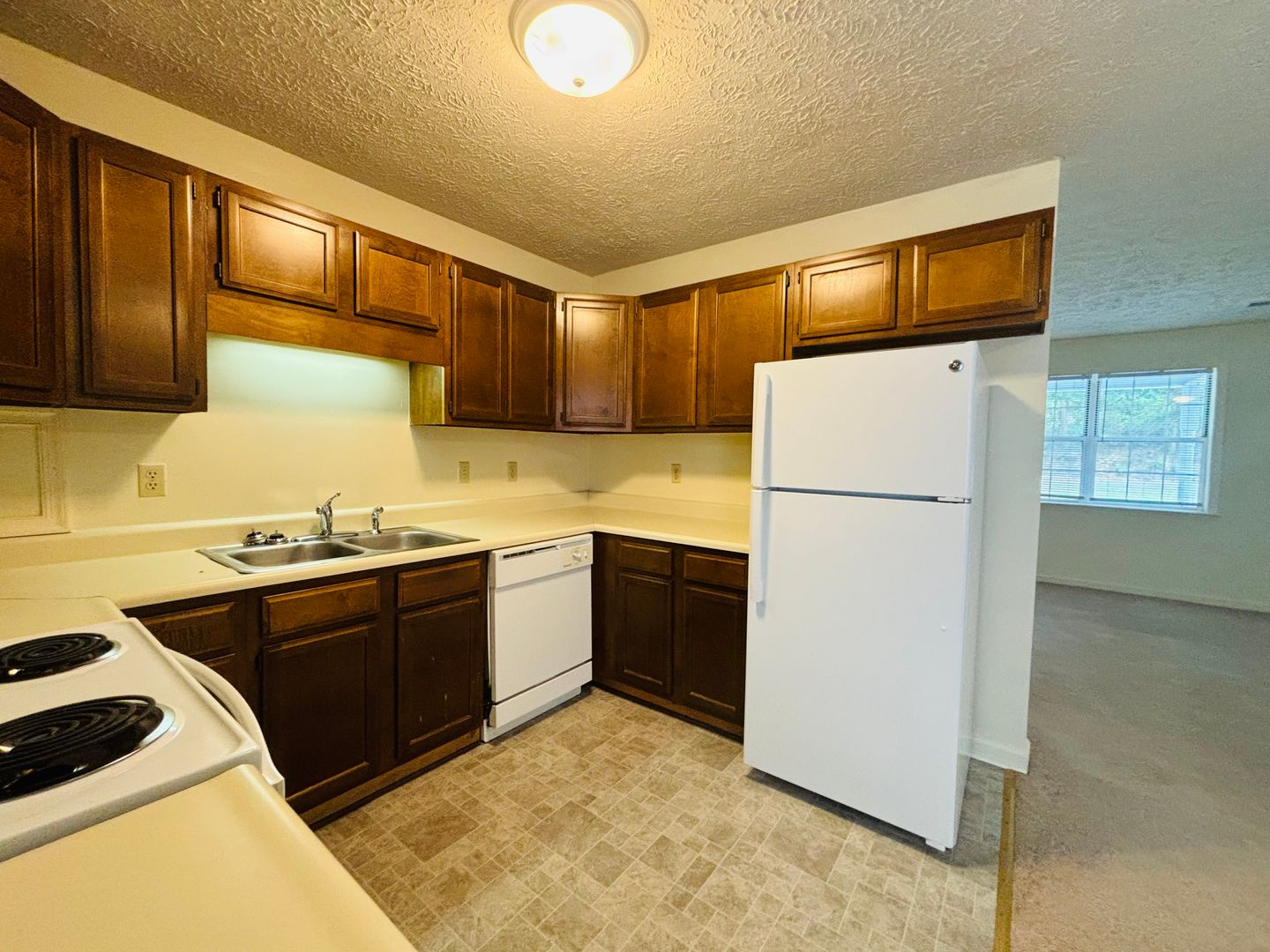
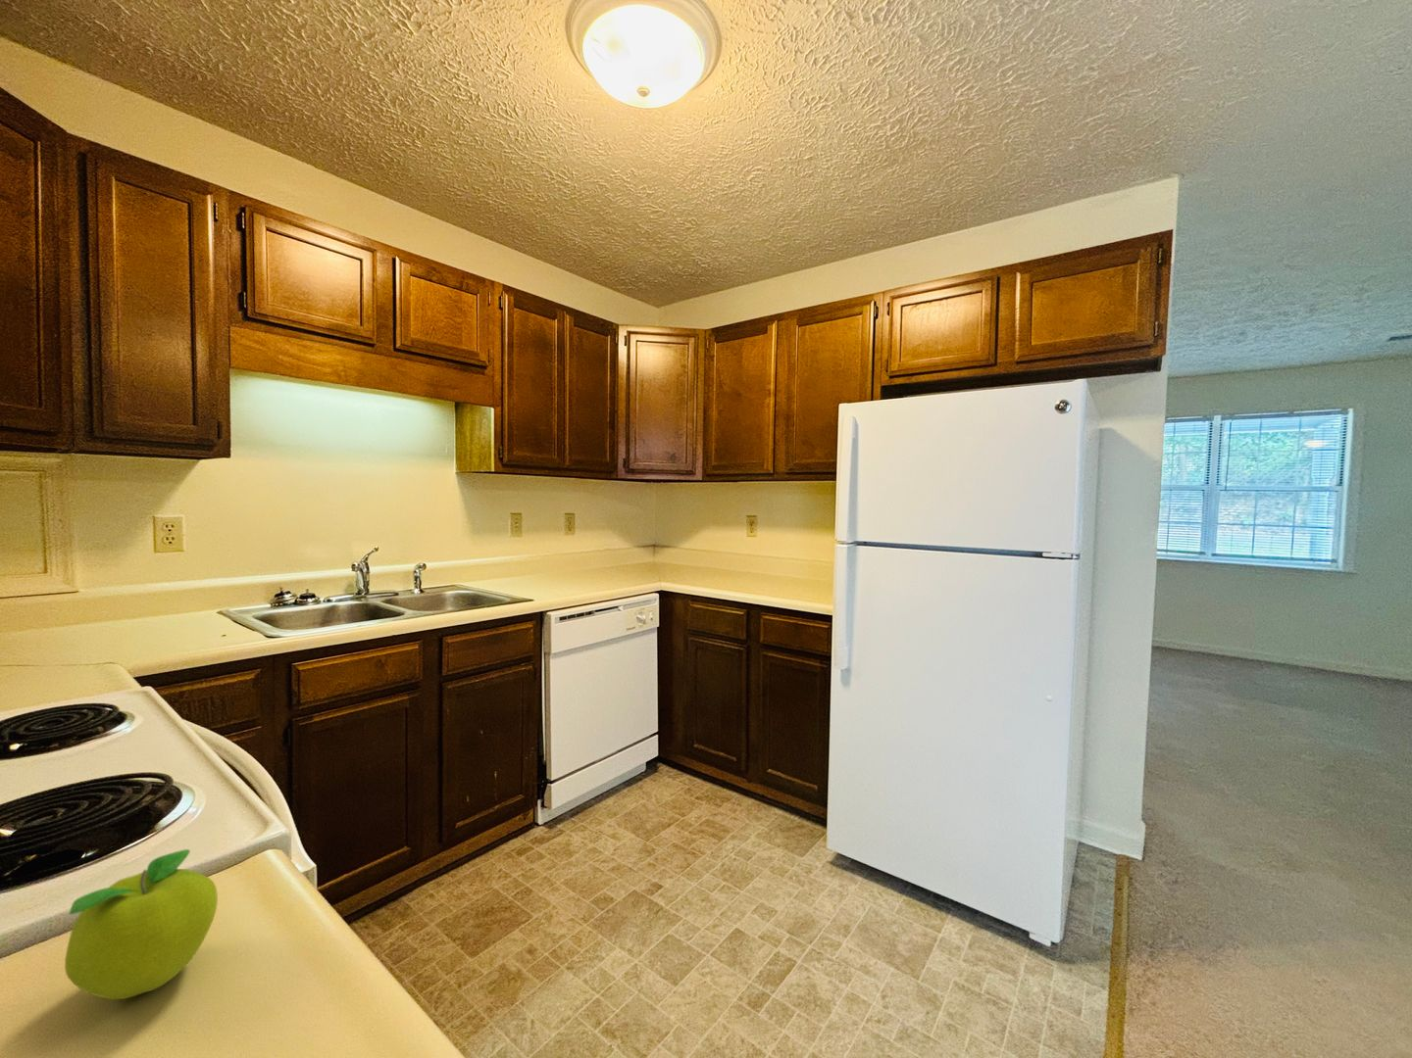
+ fruit (146, 927)
